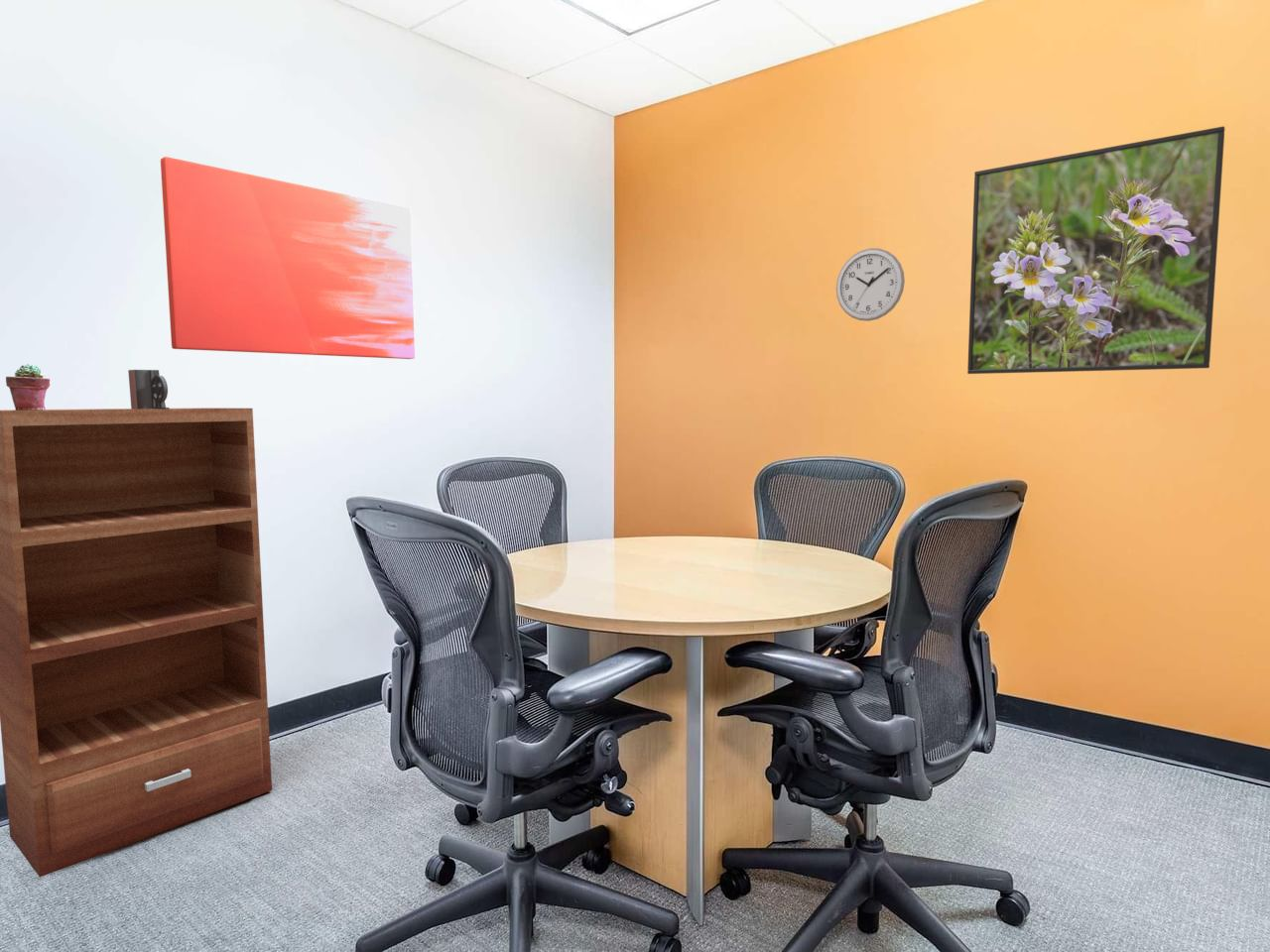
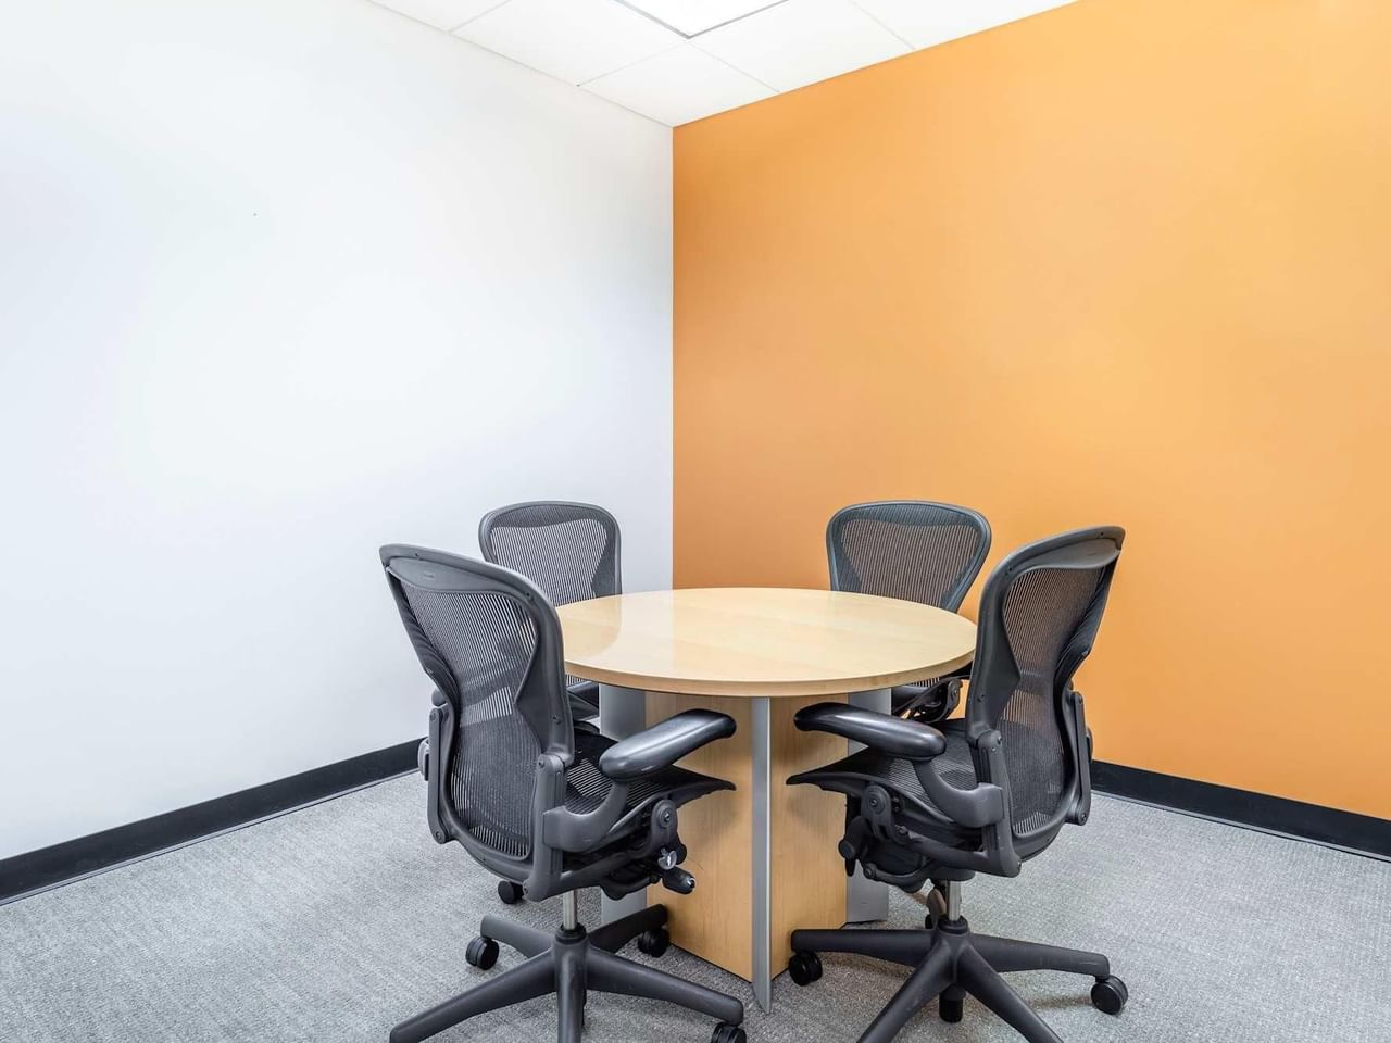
- wall art (303, 271)
- bookshelf (137, 617)
- potted succulent (28, 386)
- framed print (1083, 263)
- bookend (145, 389)
- wall clock (868, 285)
